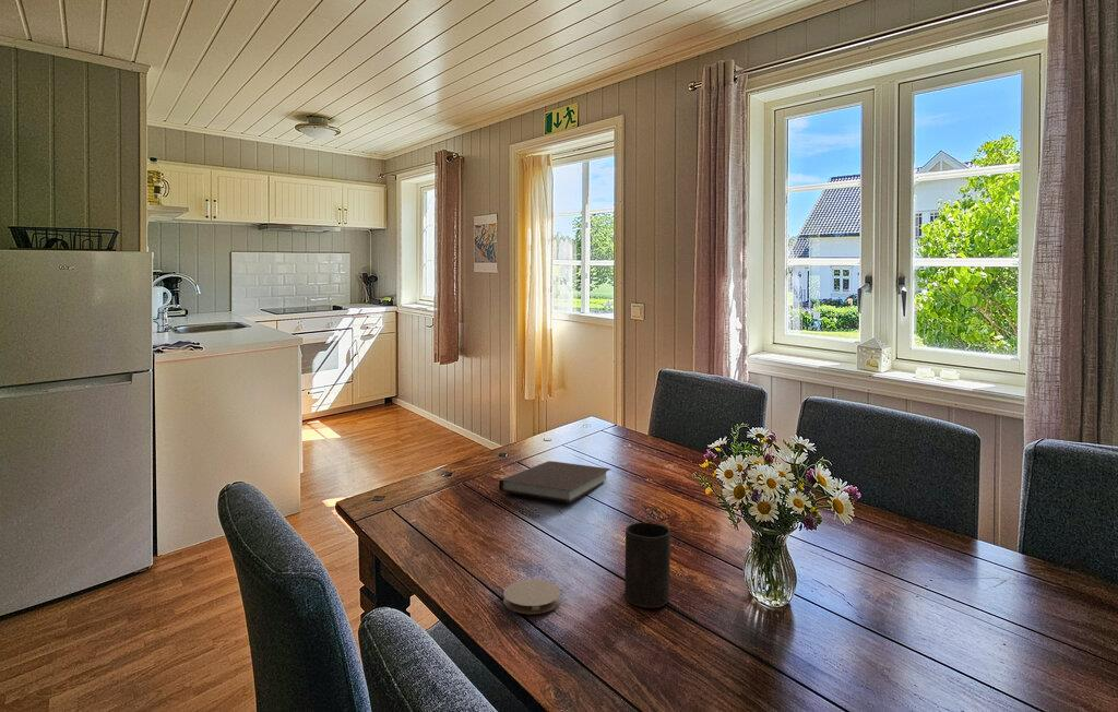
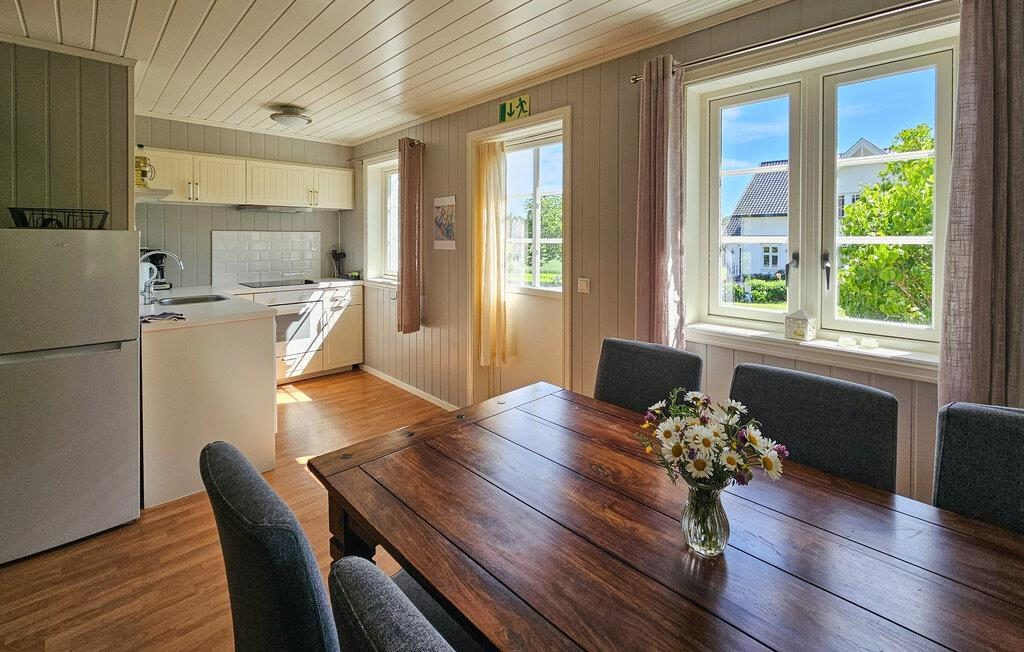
- notebook (557, 479)
- coaster (532, 595)
- cup (646, 563)
